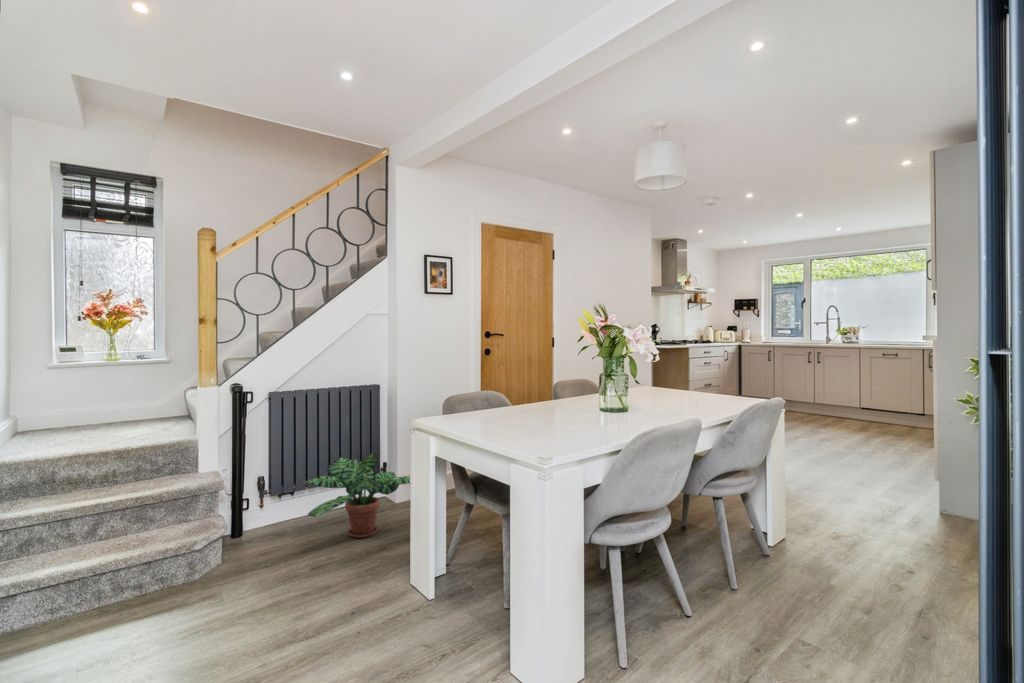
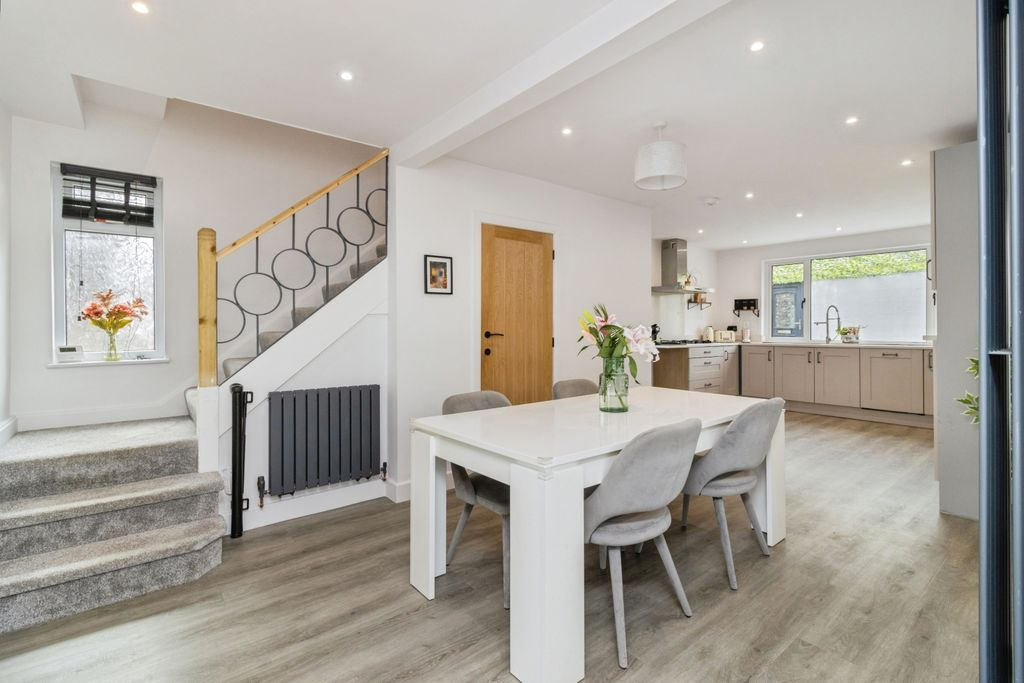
- potted plant (357, 489)
